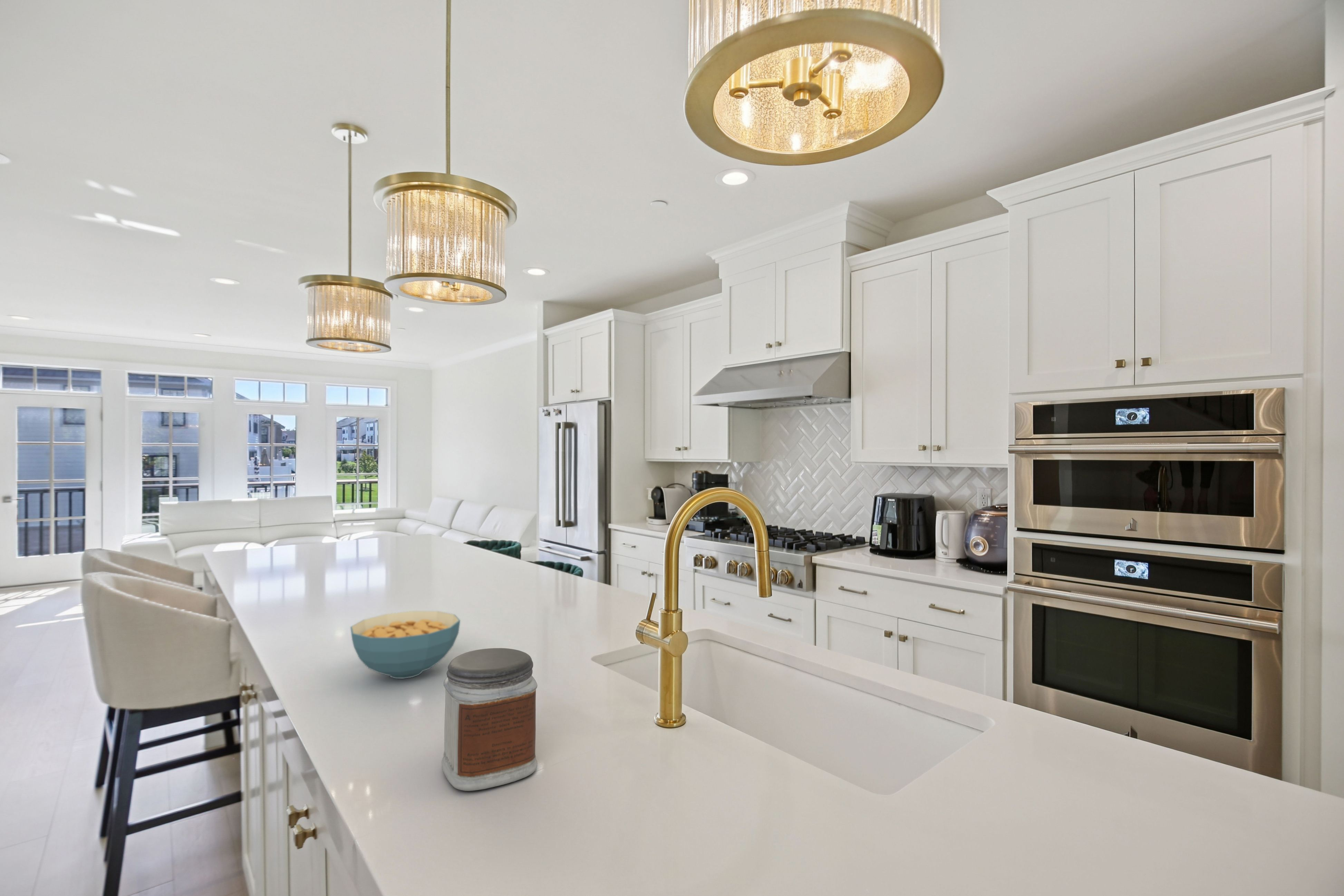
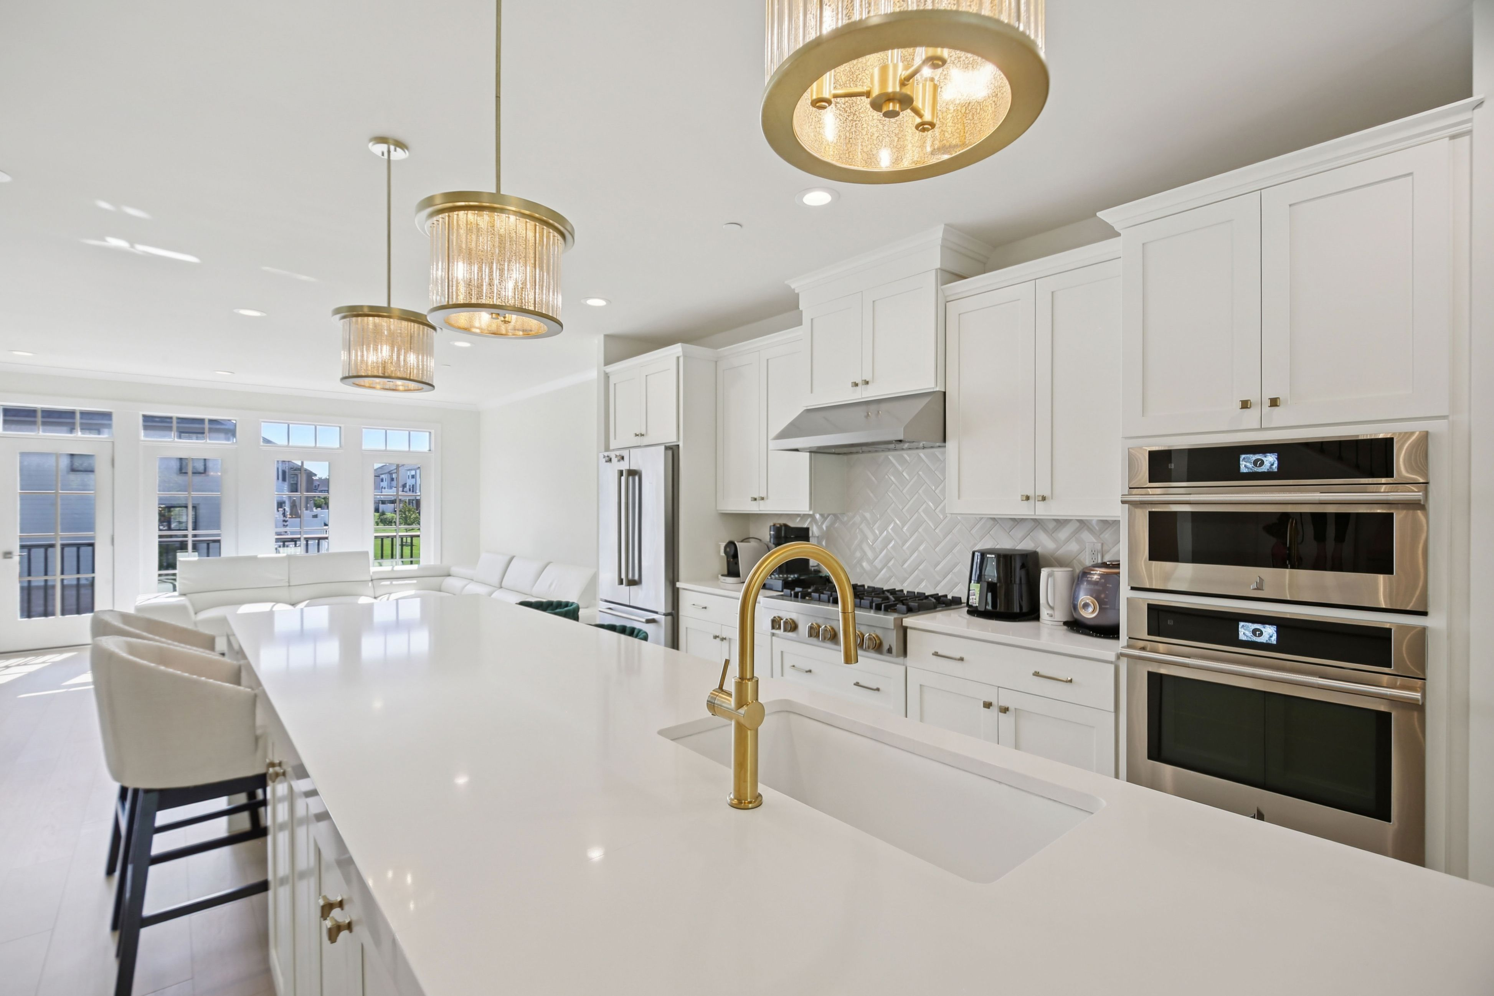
- cereal bowl (406, 648)
- jar (490, 713)
